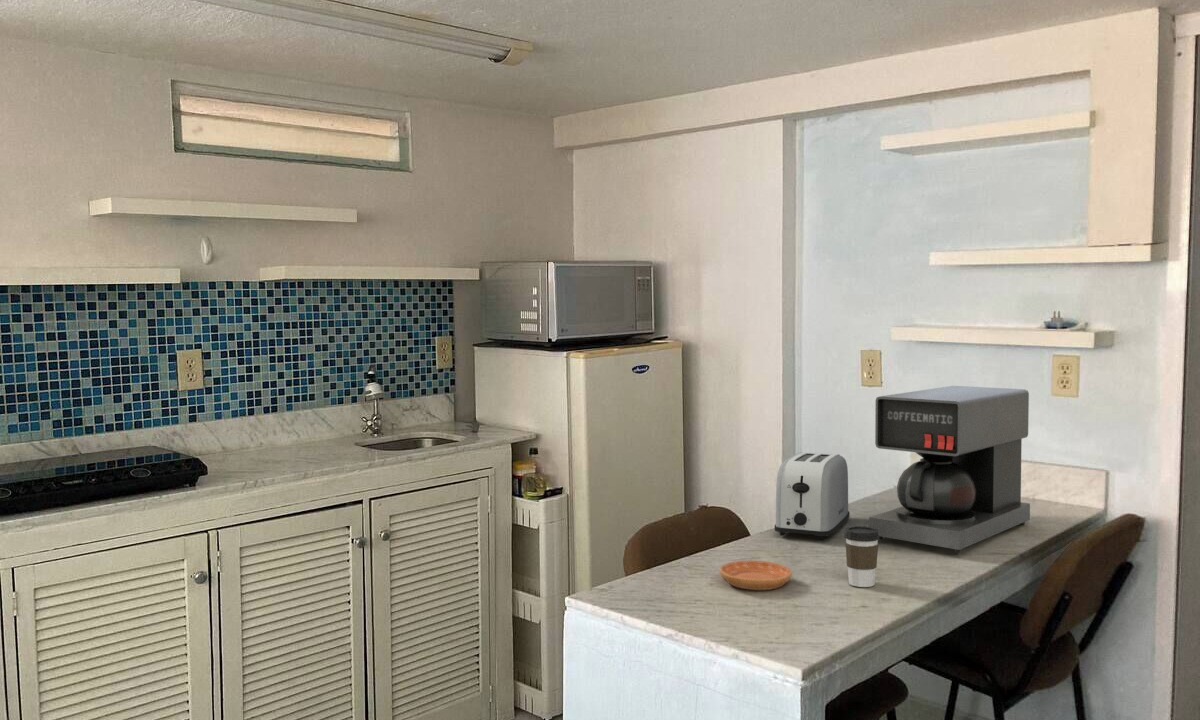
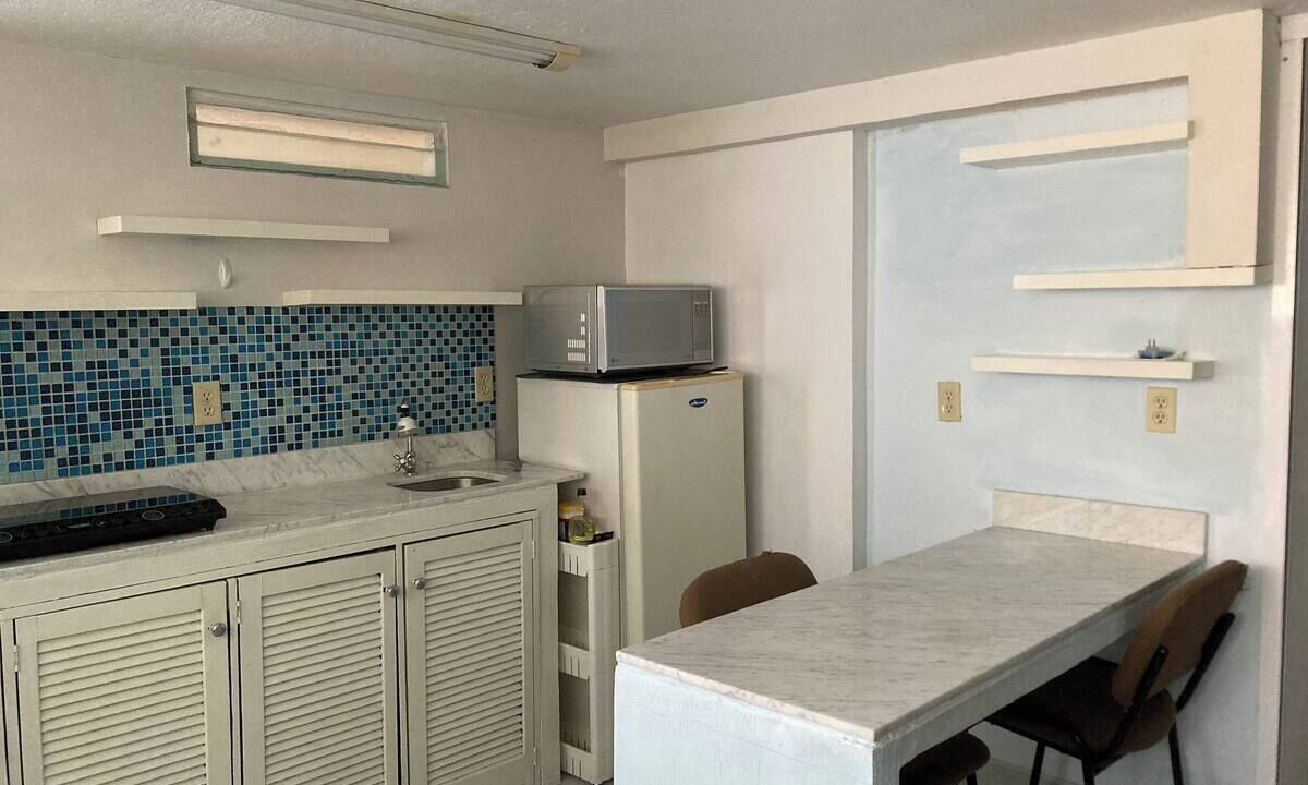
- coffee maker (953, 462)
- coffee cup (861, 556)
- toaster (812, 492)
- saucer (755, 575)
